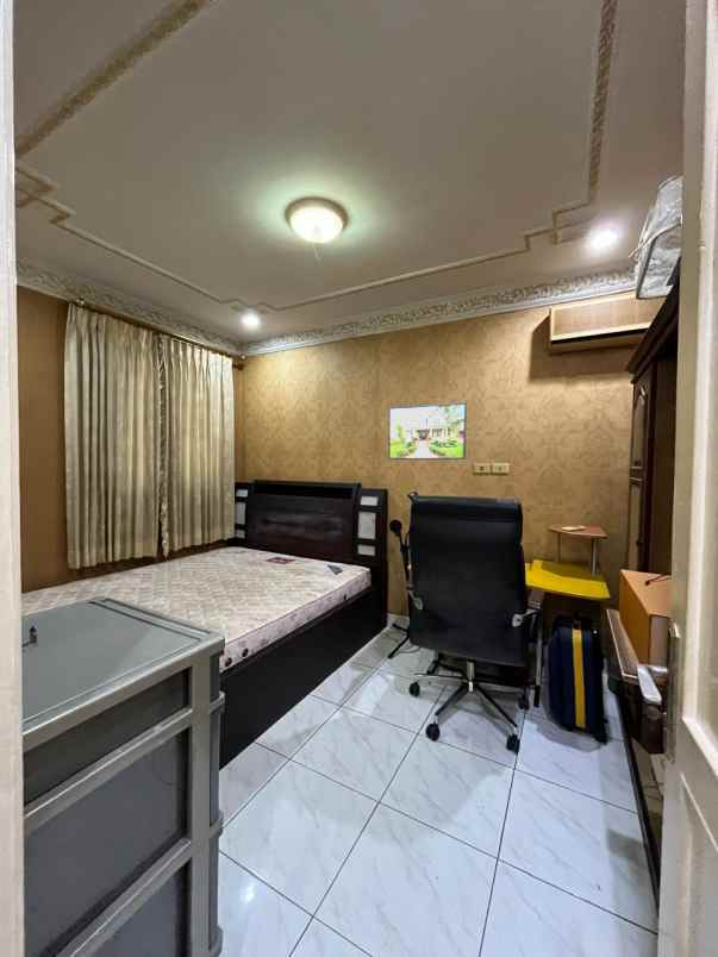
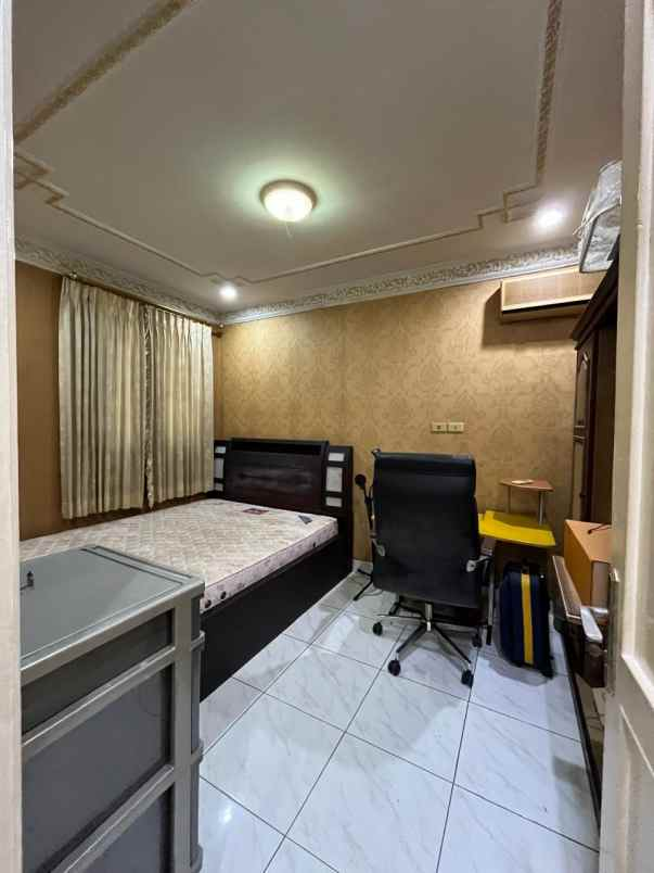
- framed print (425, 432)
